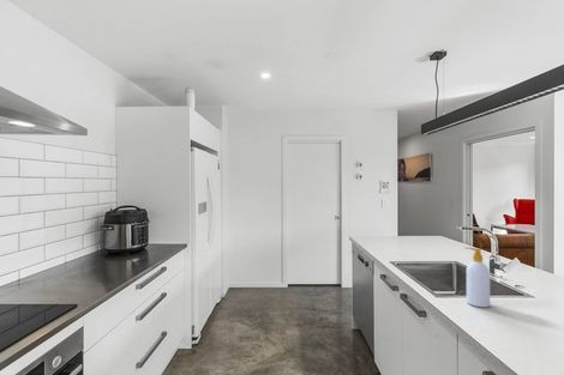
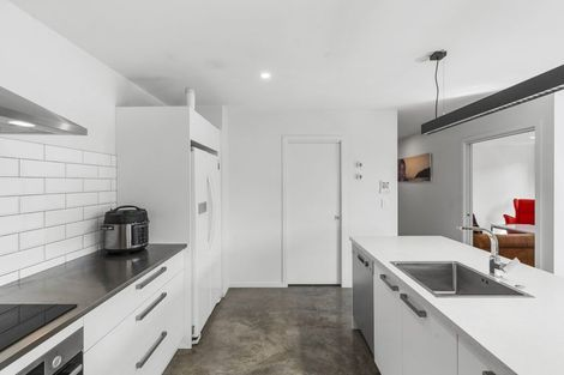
- soap bottle (476, 276)
